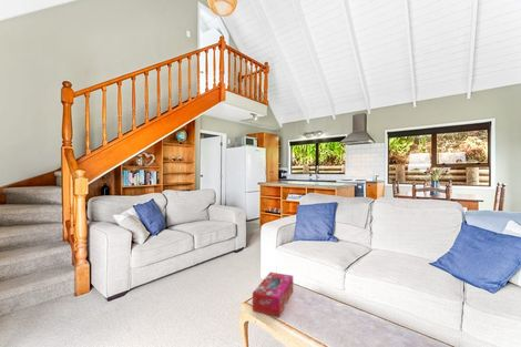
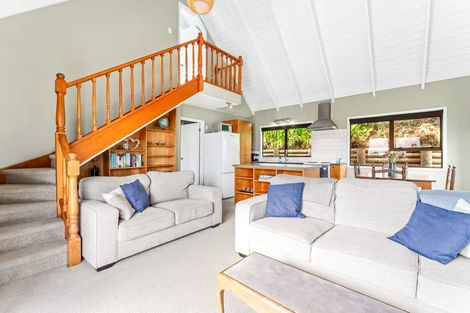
- tissue box (274, 292)
